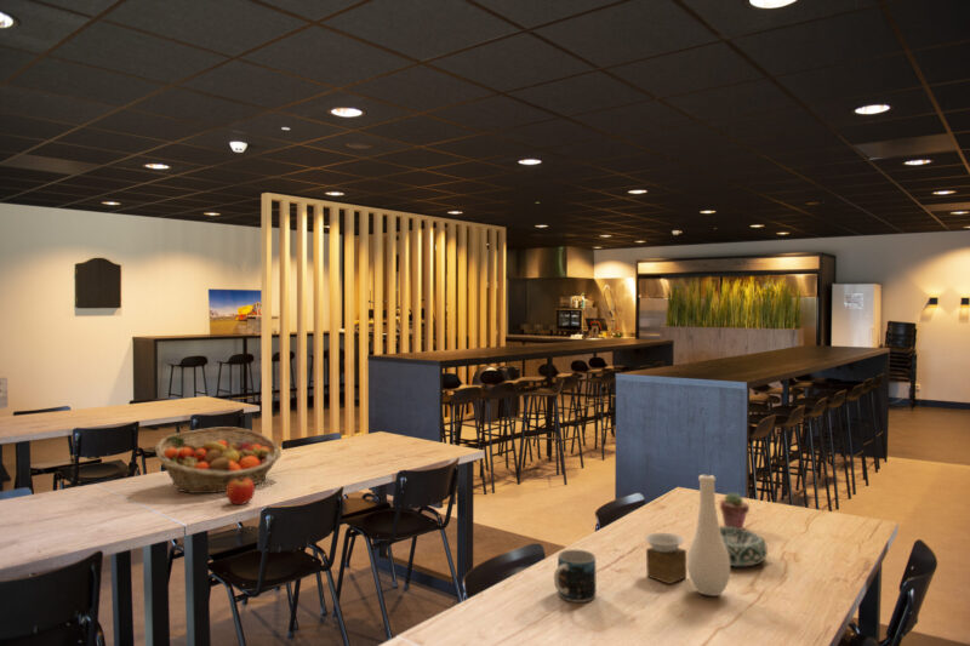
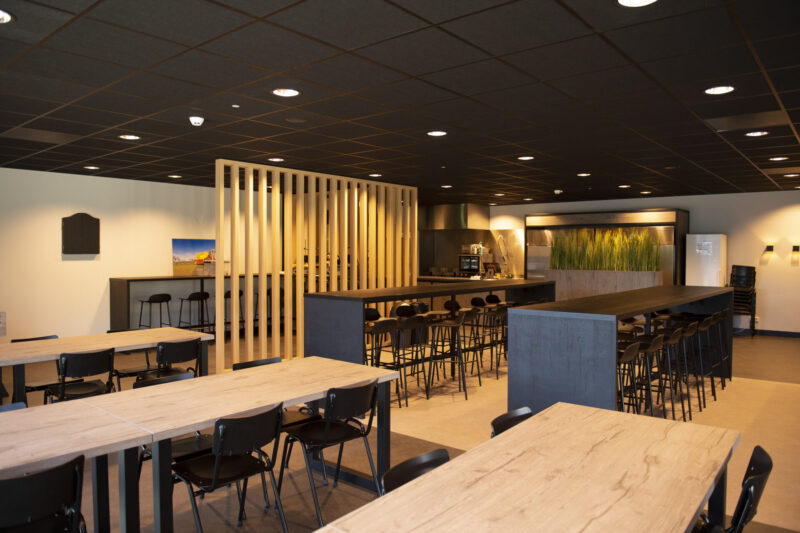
- fruit basket (219, 458)
- mug (571, 577)
- decorative bowl (730, 545)
- apple (240, 490)
- potted succulent (734, 510)
- vase (681, 537)
